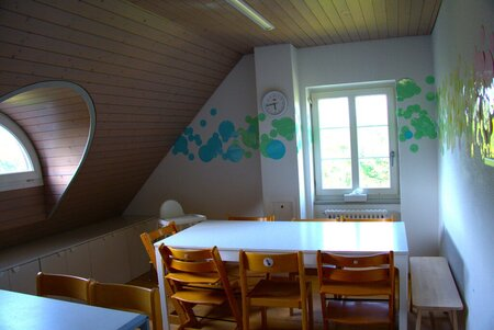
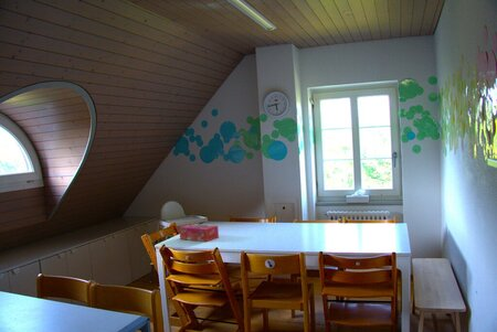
+ tissue box (199, 232)
